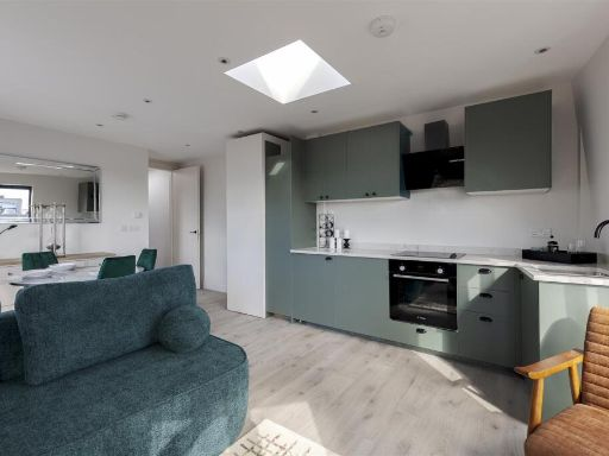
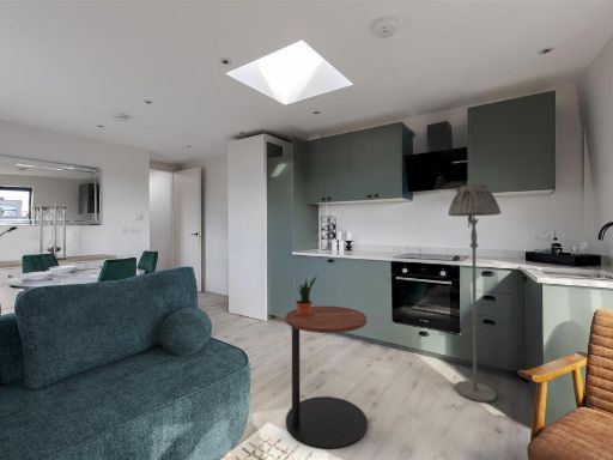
+ floor lamp (473, 288)
+ potted plant (306, 292)
+ side table (298, 368)
